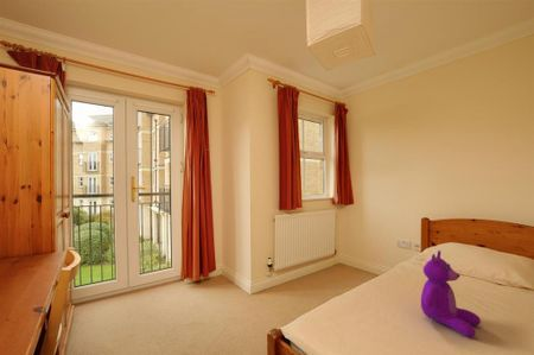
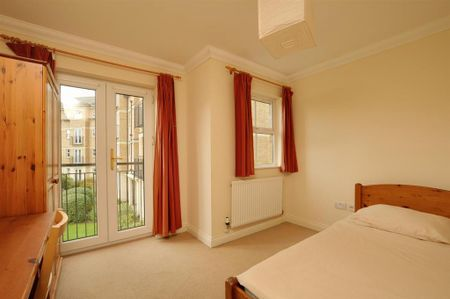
- teddy bear (447, 287)
